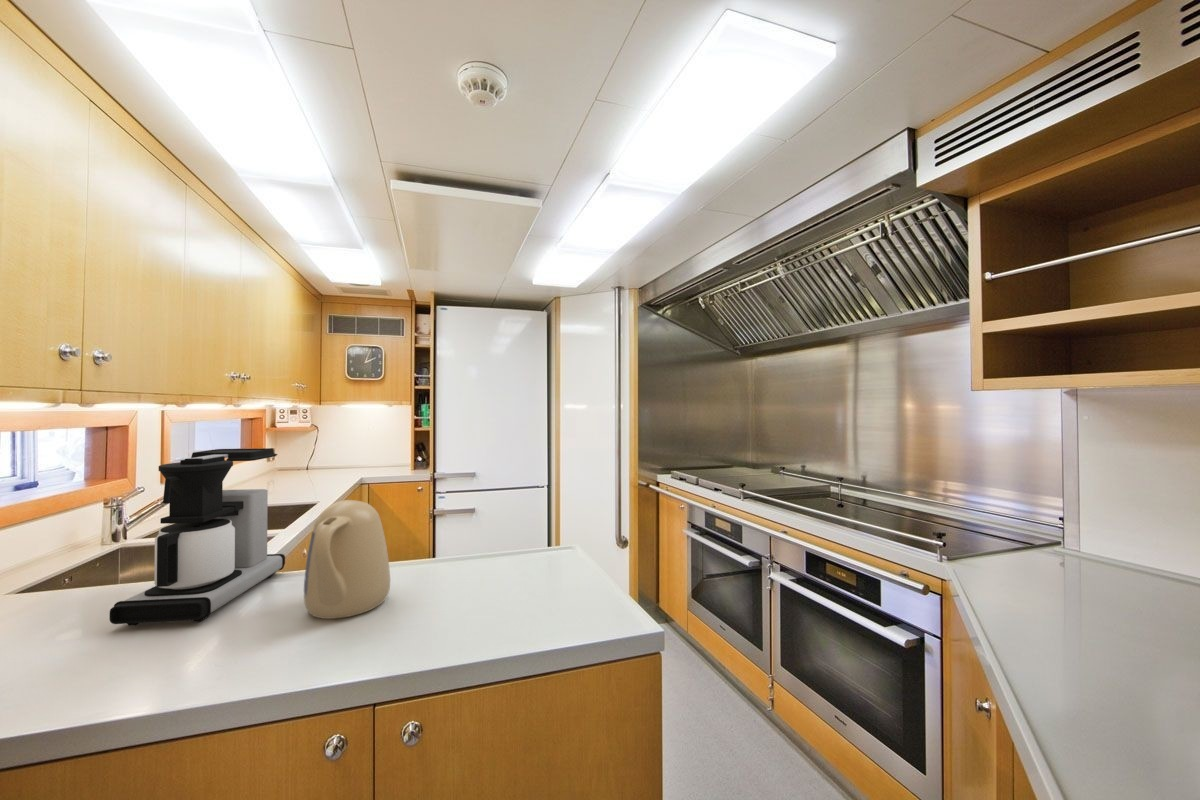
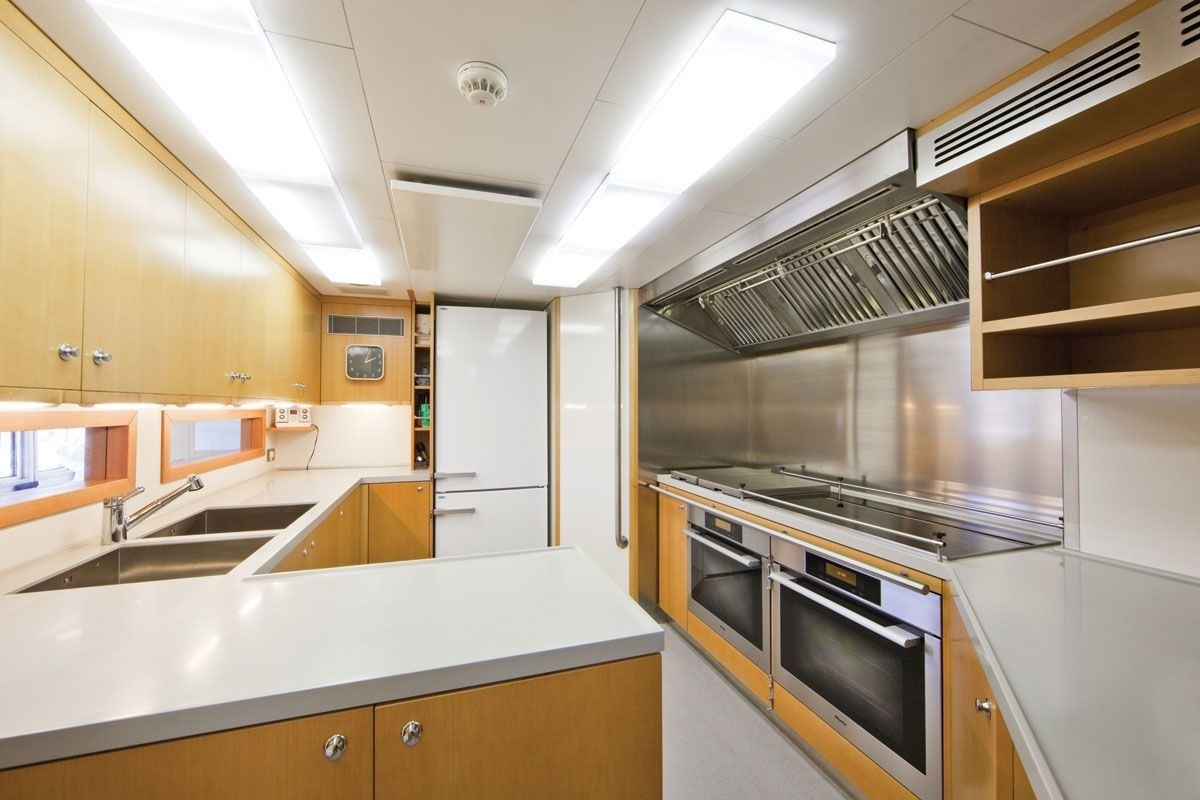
- coffee maker (211, 525)
- kettle (346, 553)
